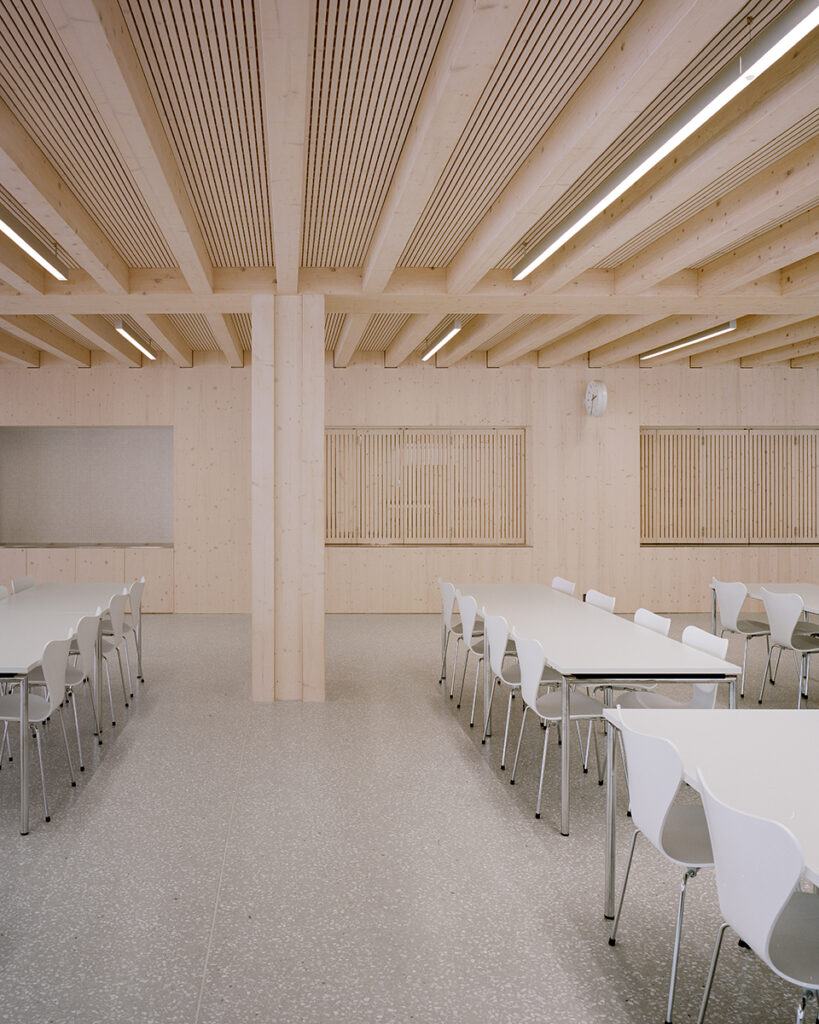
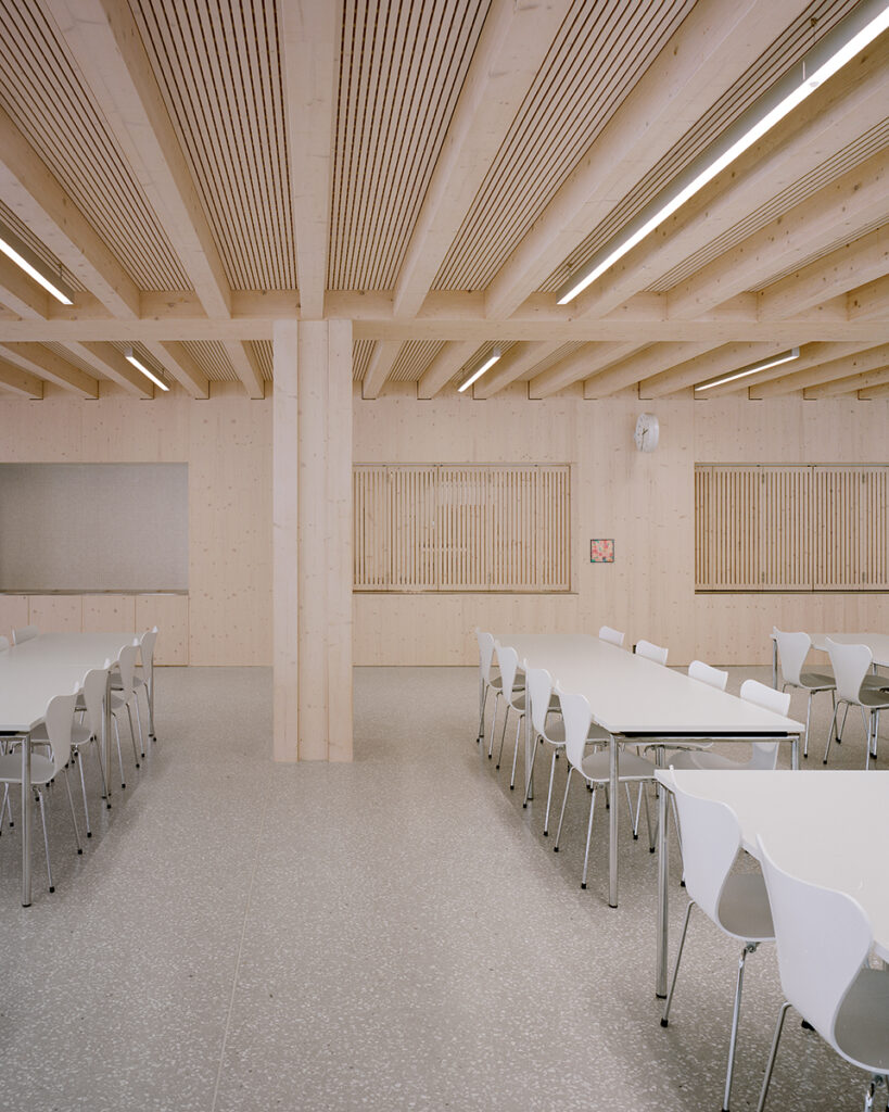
+ wall art (601, 551)
